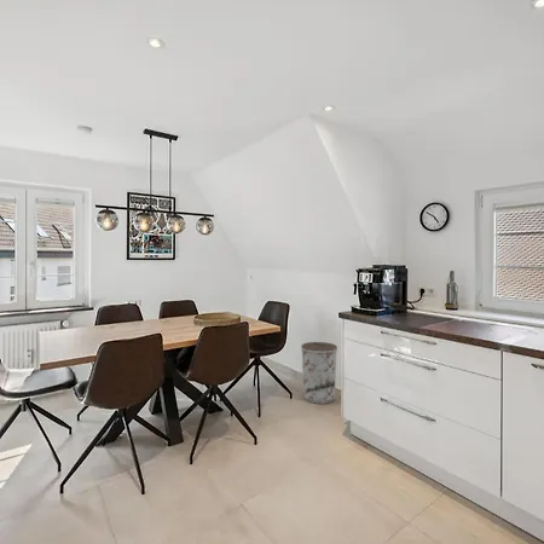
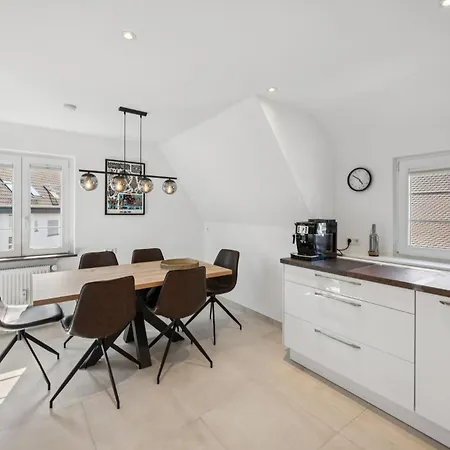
- trash can (318, 370)
